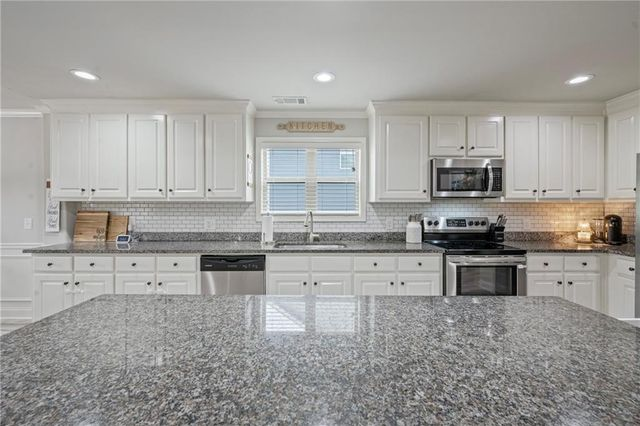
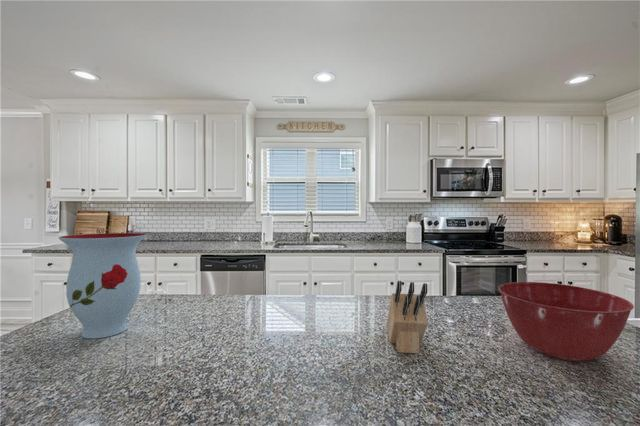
+ vase (105, 283)
+ knife block (405, 309)
+ mixing bowl (558, 321)
